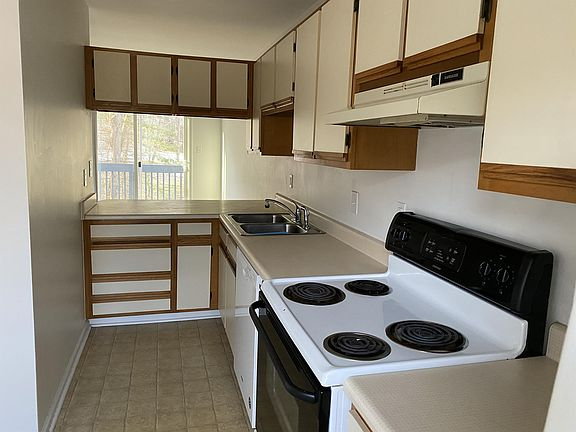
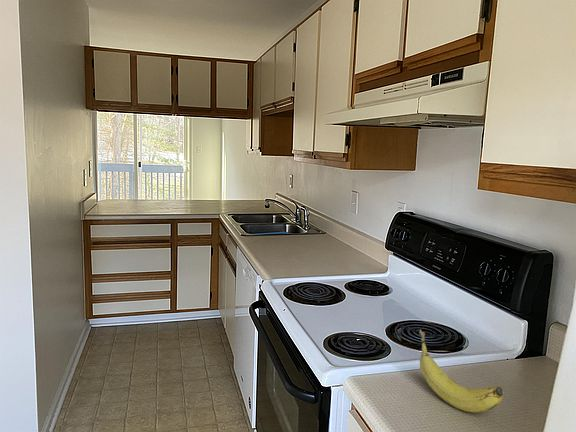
+ fruit (452, 380)
